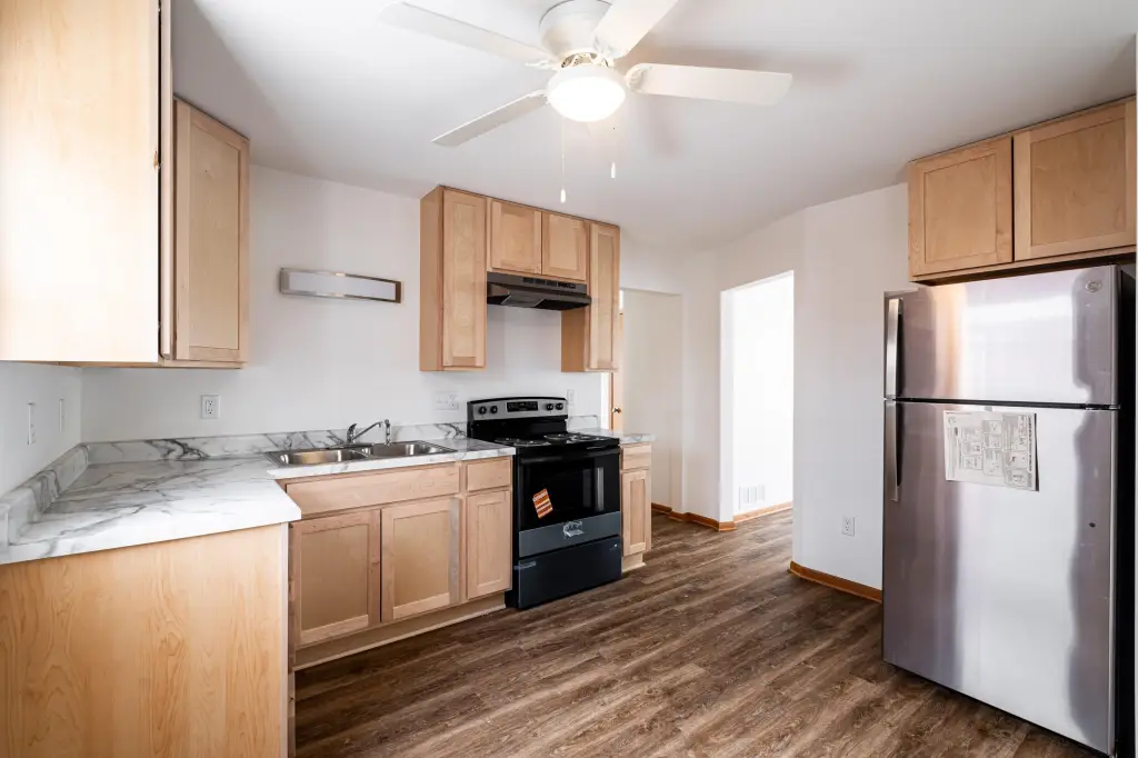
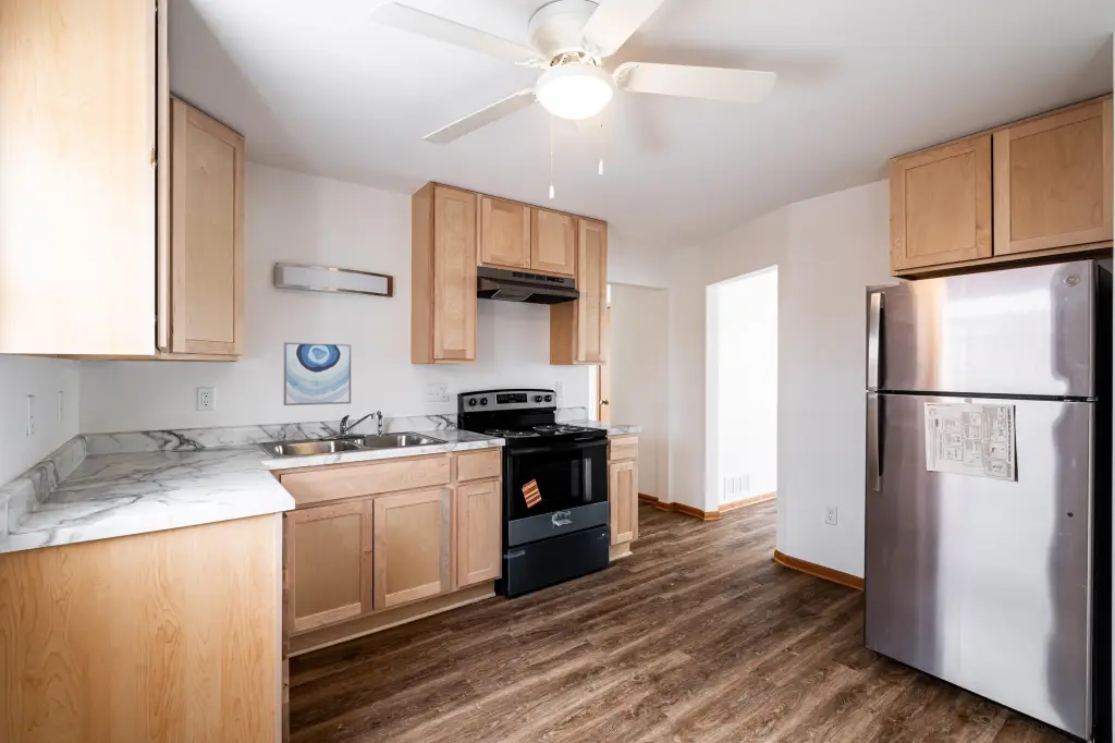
+ wall art (318, 374)
